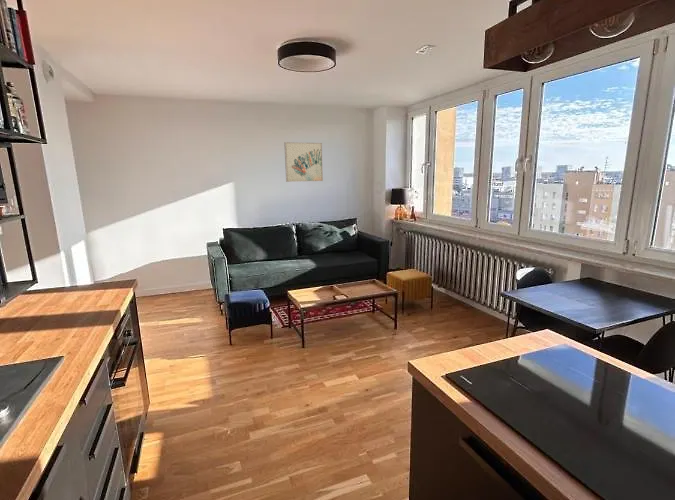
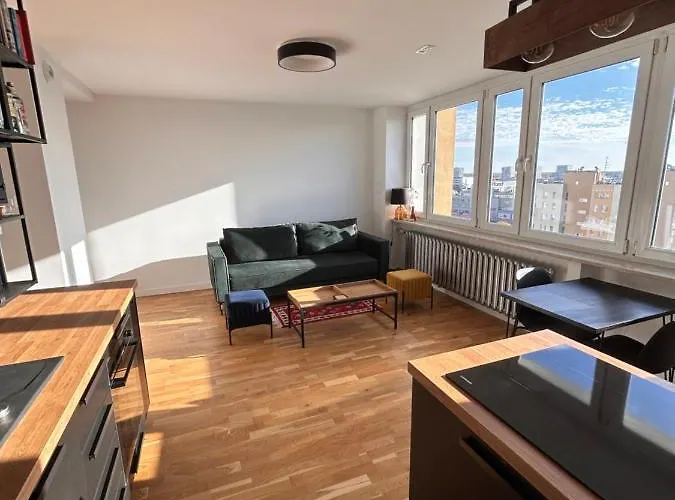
- wall art (304, 162)
